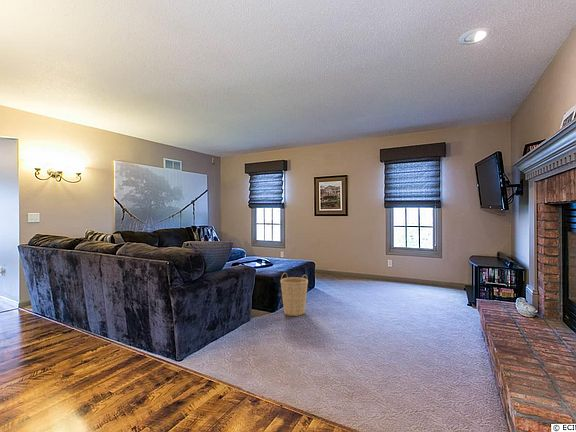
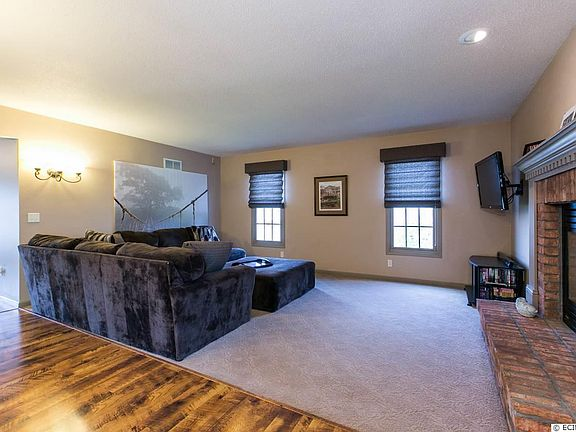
- basket (294, 293)
